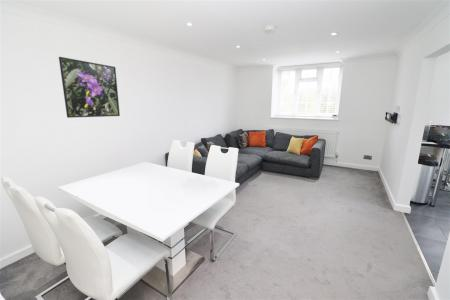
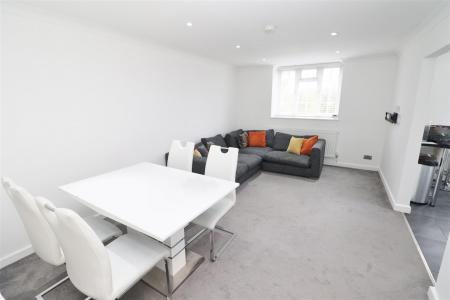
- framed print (93, 90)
